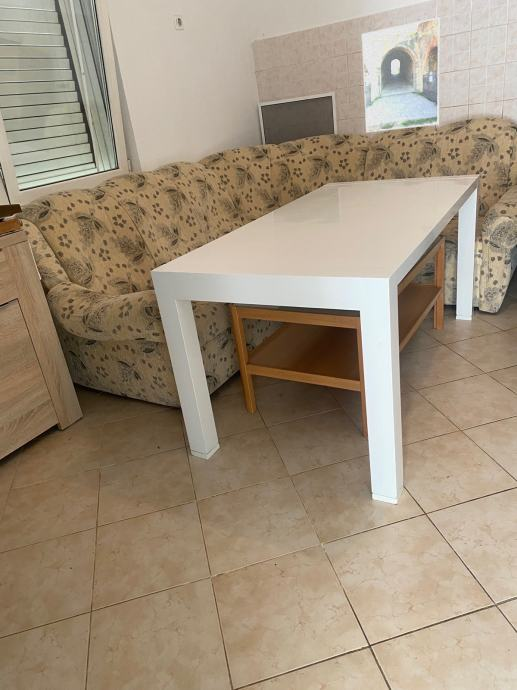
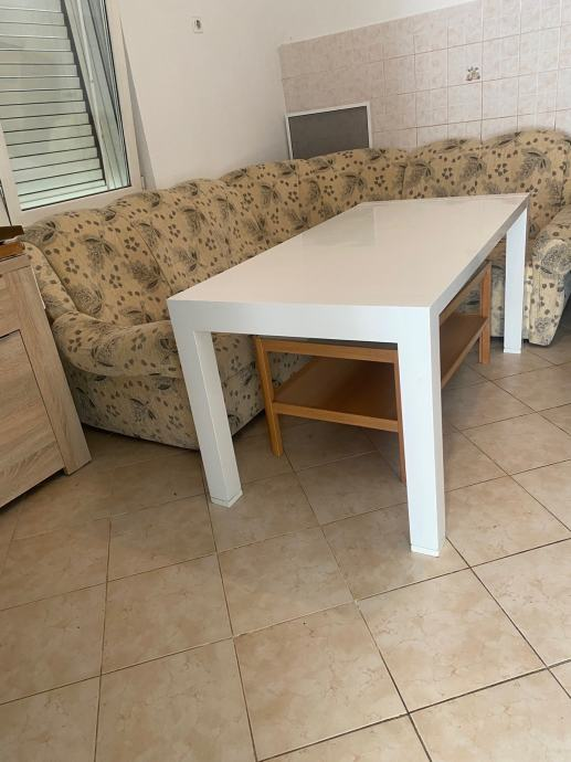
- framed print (400, 79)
